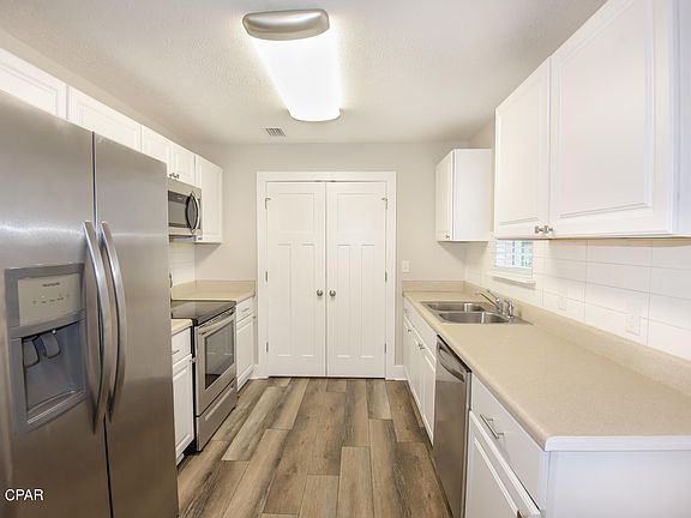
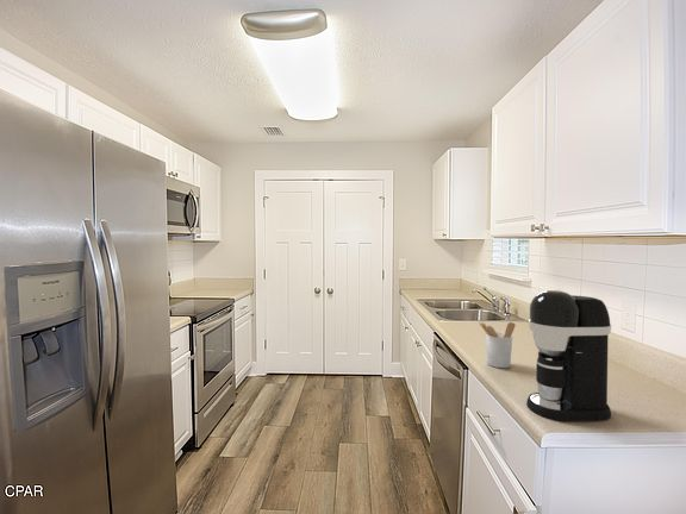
+ coffee maker (568, 350)
+ utensil holder (494, 343)
